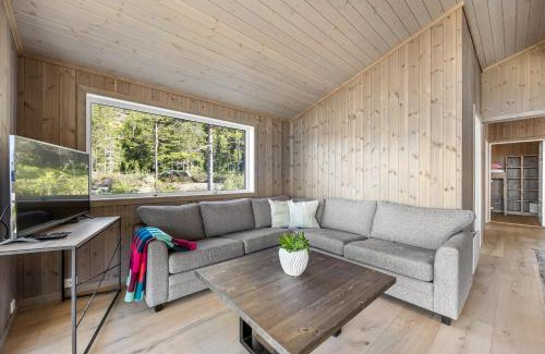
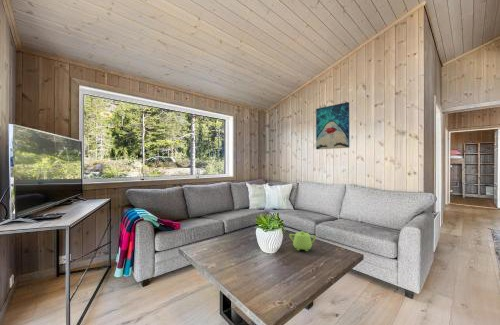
+ wall art (331, 127)
+ teapot (302, 239)
